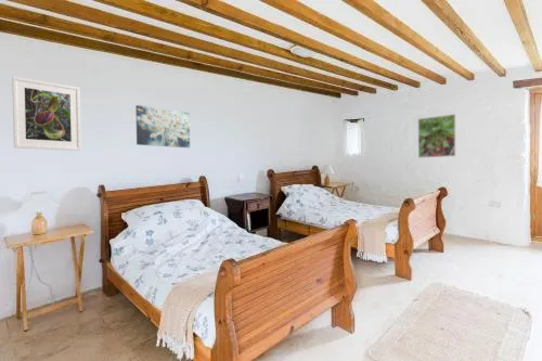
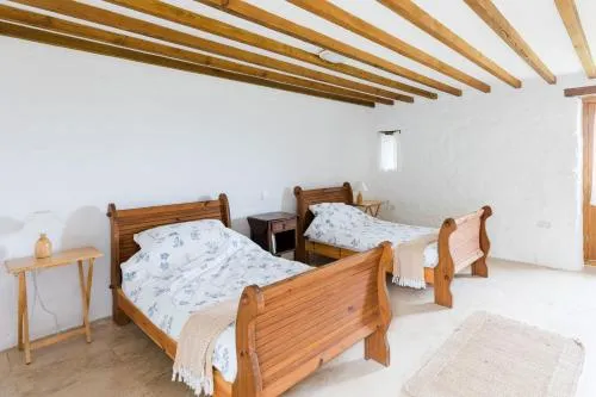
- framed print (436, 137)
- wall art (164, 128)
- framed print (49, 115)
